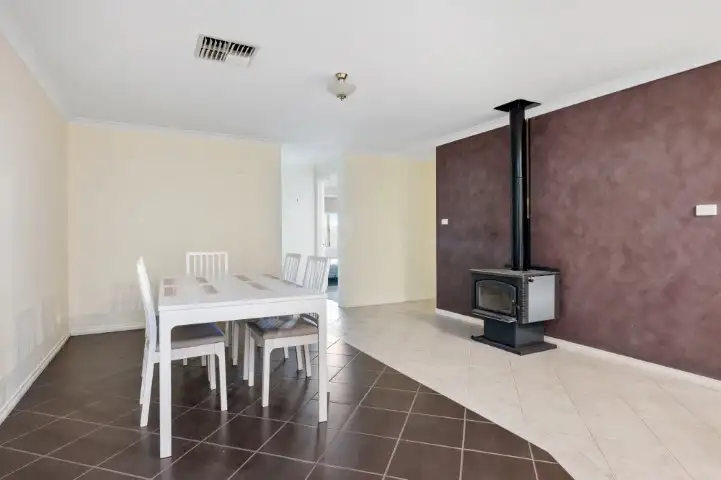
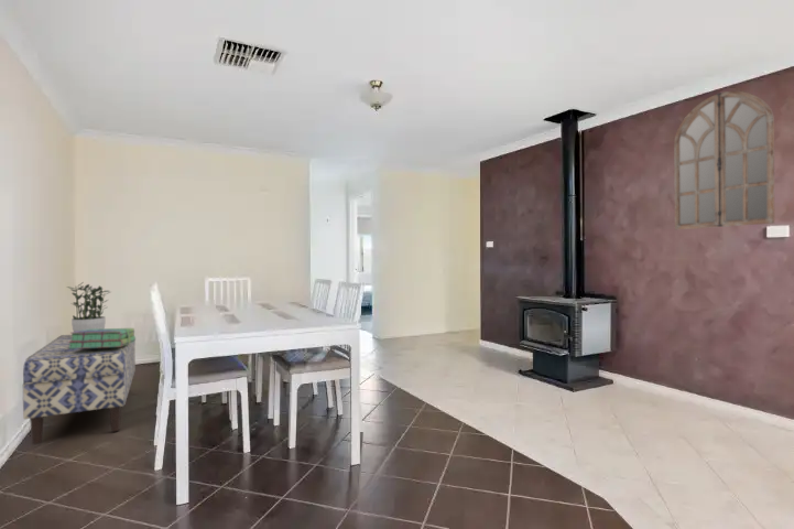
+ bench (88, 377)
+ home mirror (719, 160)
+ stack of books (104, 339)
+ potted plant (90, 307)
